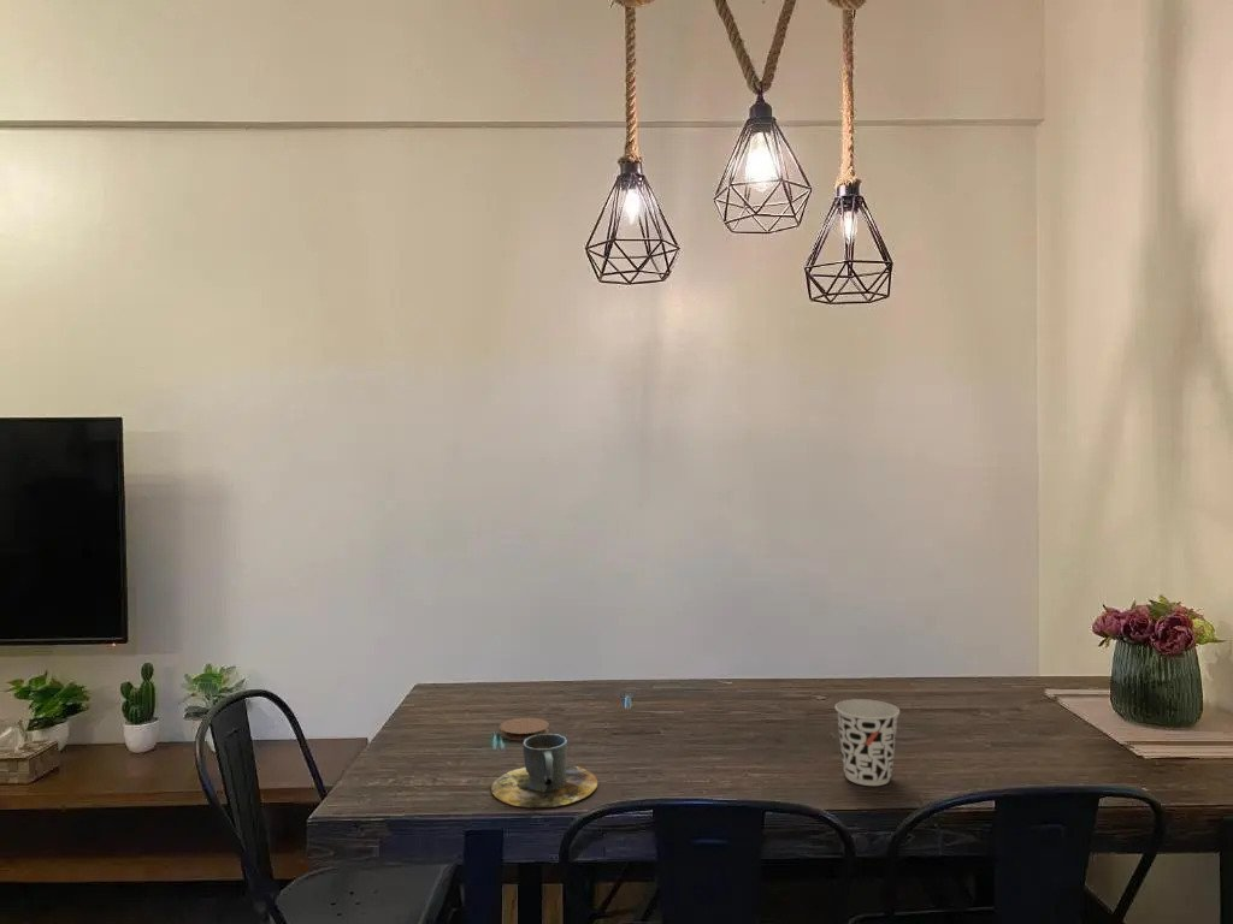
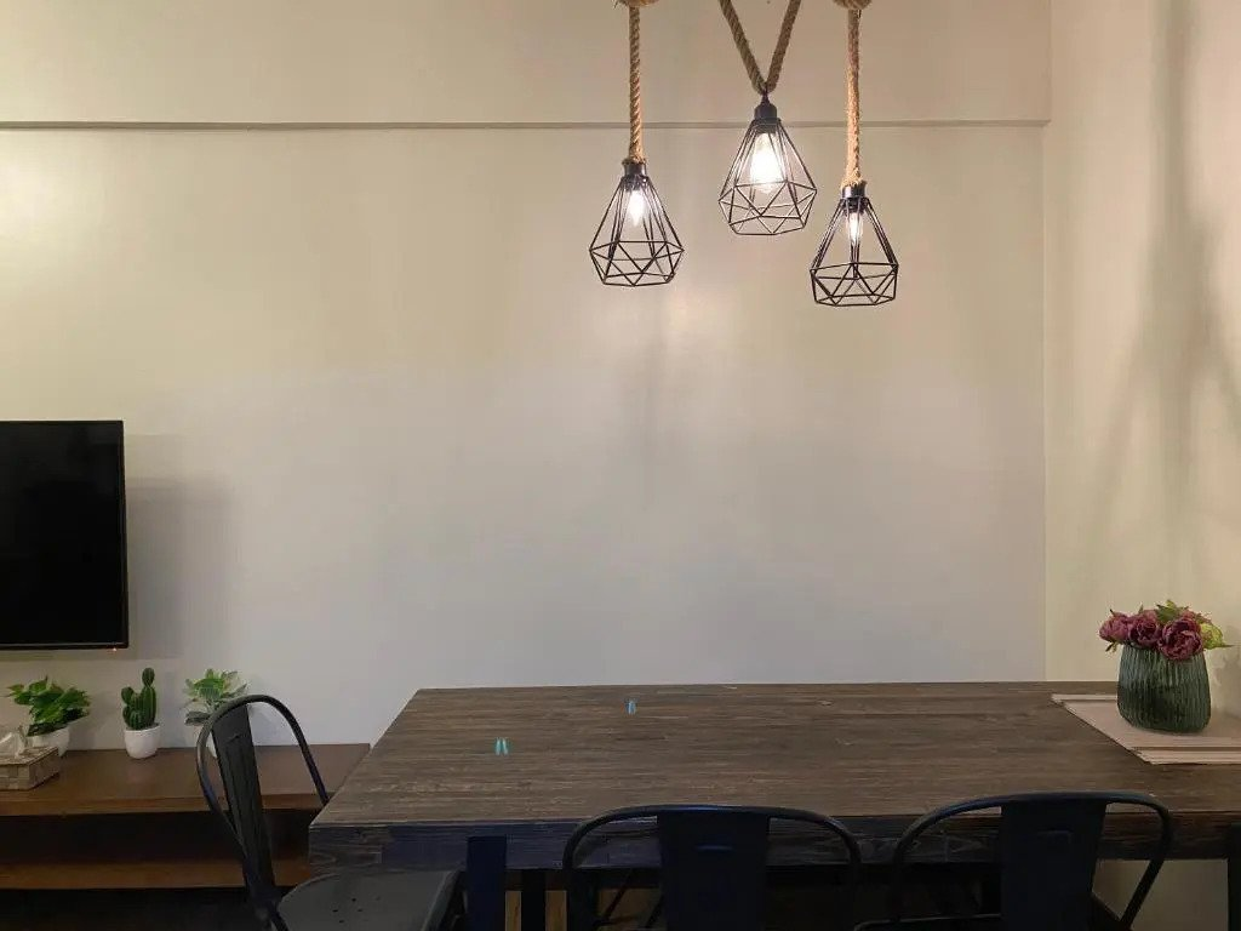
- coaster (524, 728)
- cup (867, 742)
- cup (544, 763)
